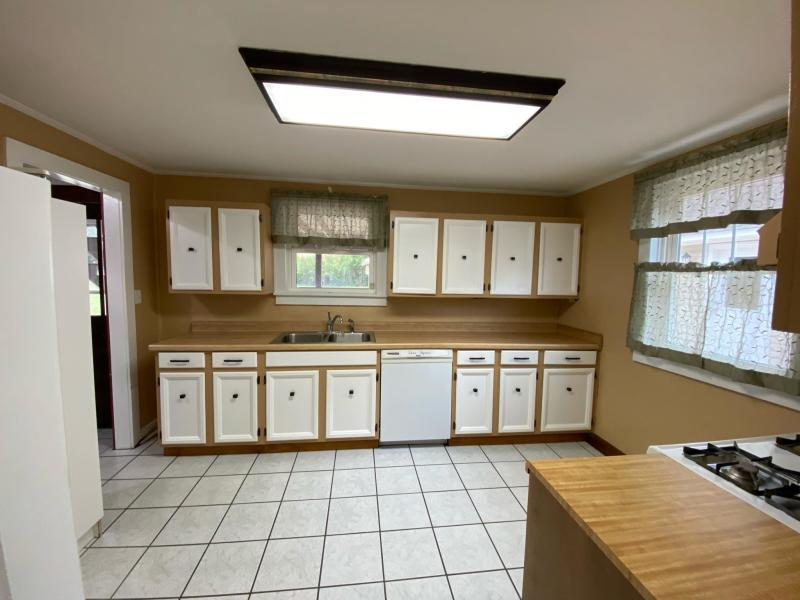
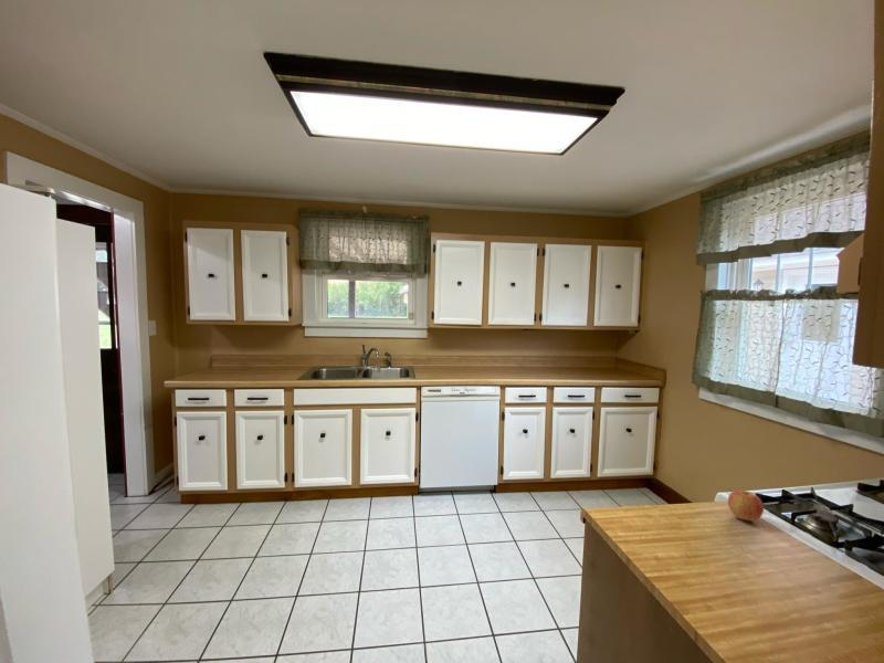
+ apple (745, 505)
